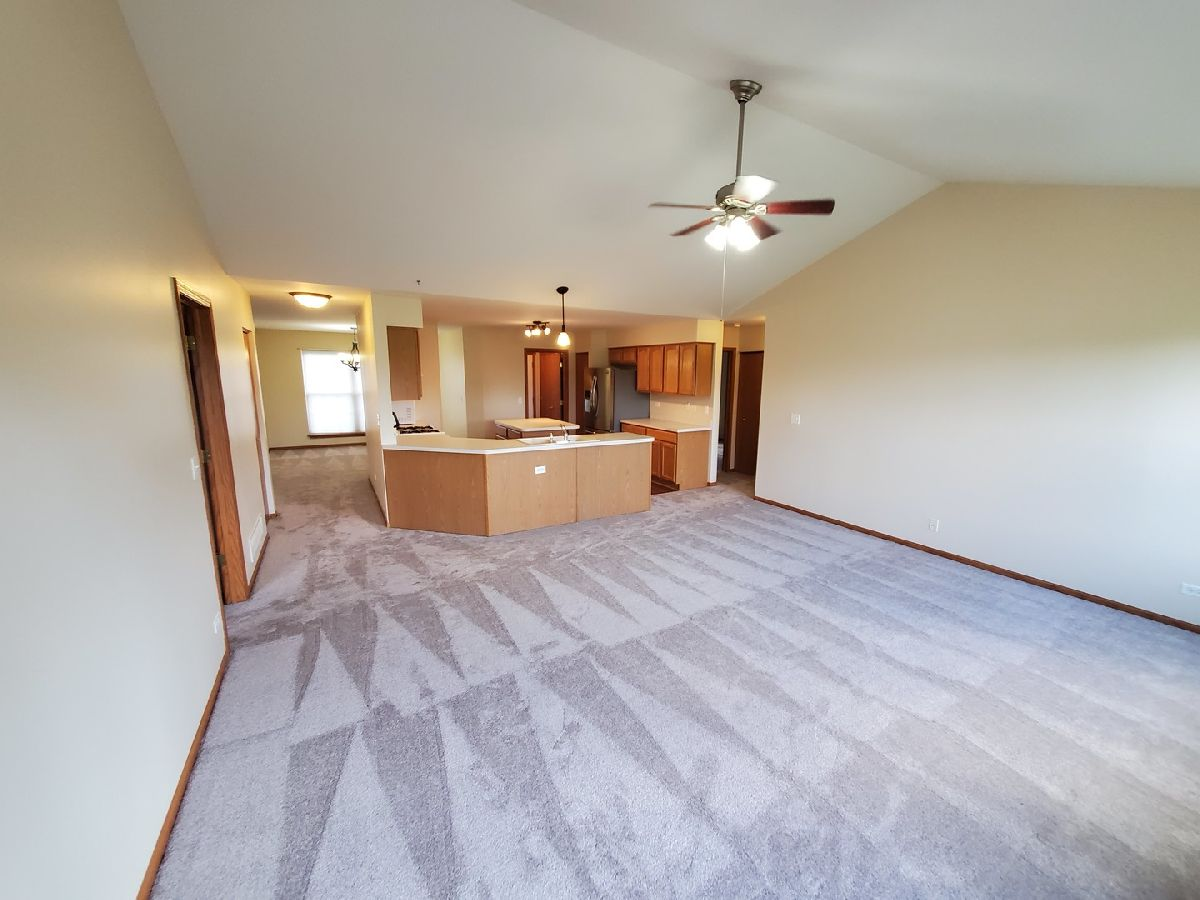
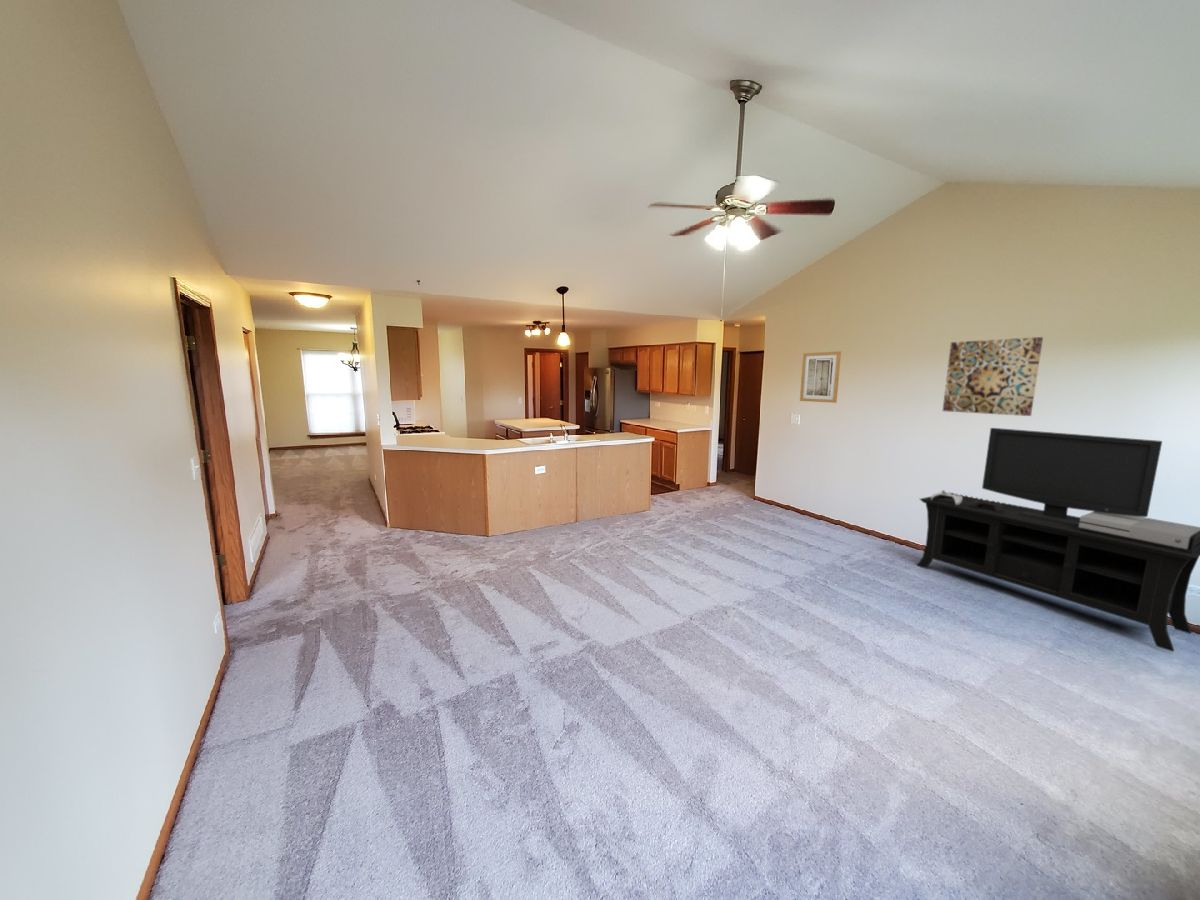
+ media console (1045, 516)
+ wall art (819, 377)
+ wall art (988, 377)
